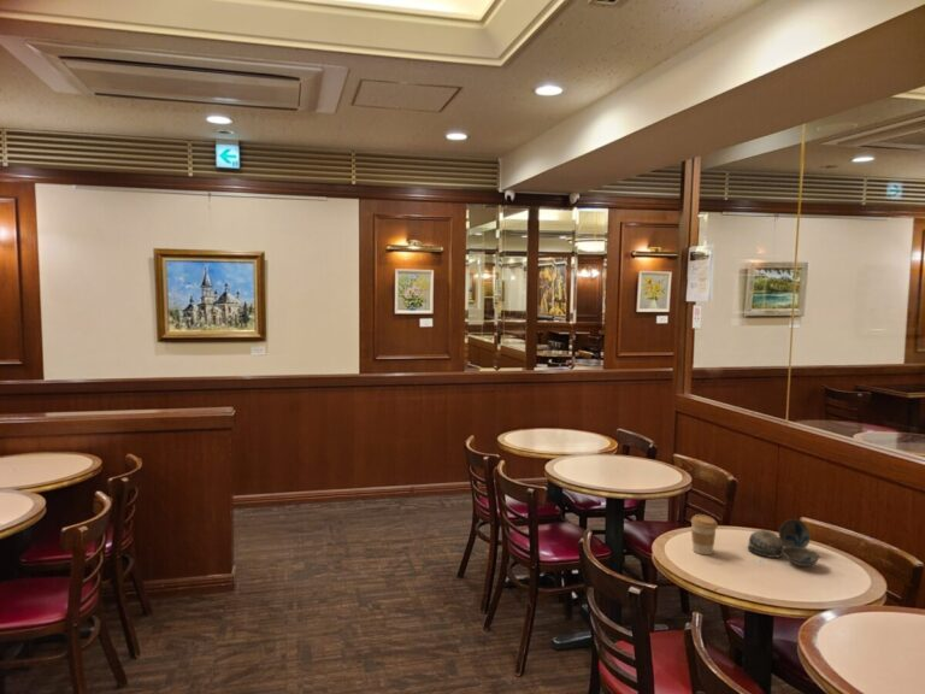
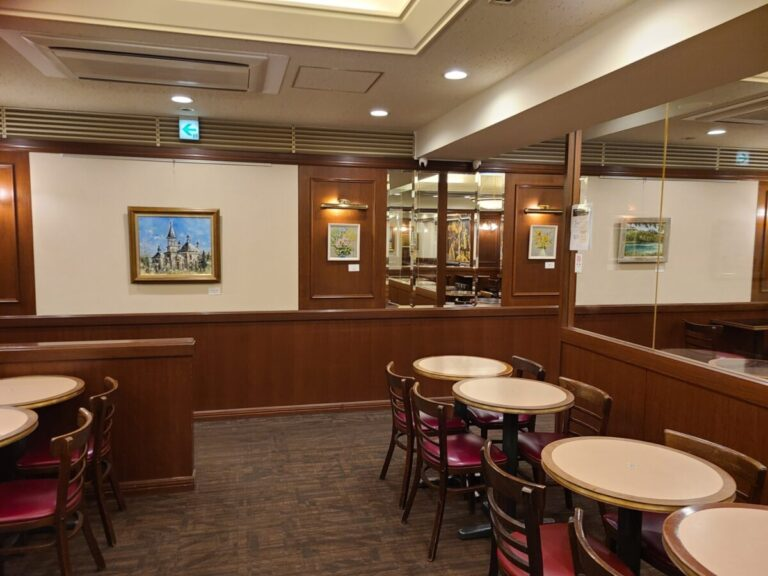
- coffee cup (703, 534)
- decorative bowl (783, 540)
